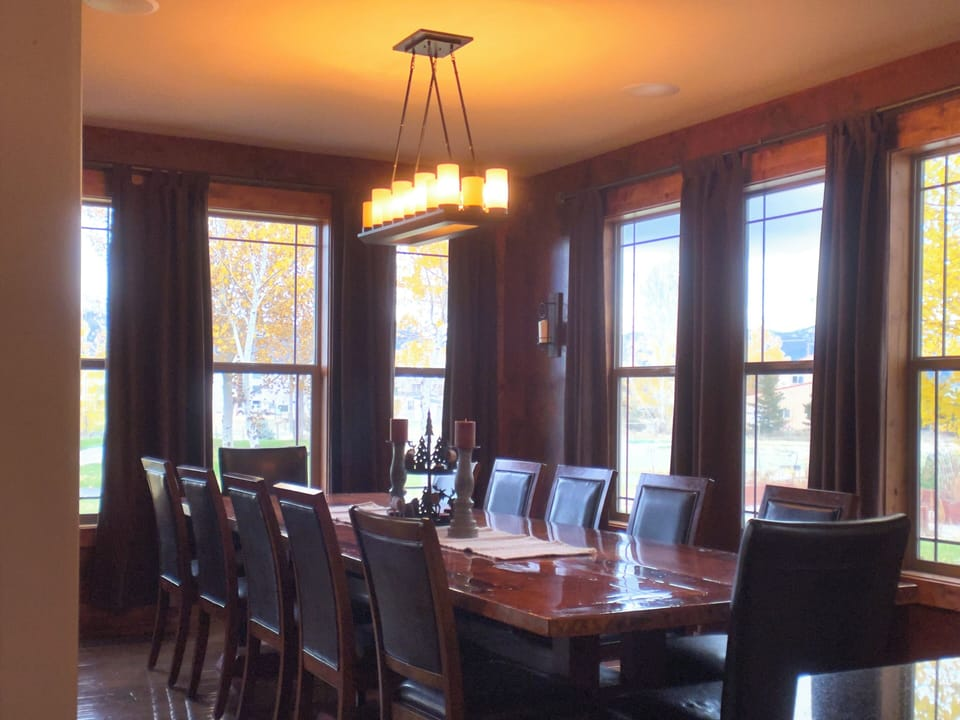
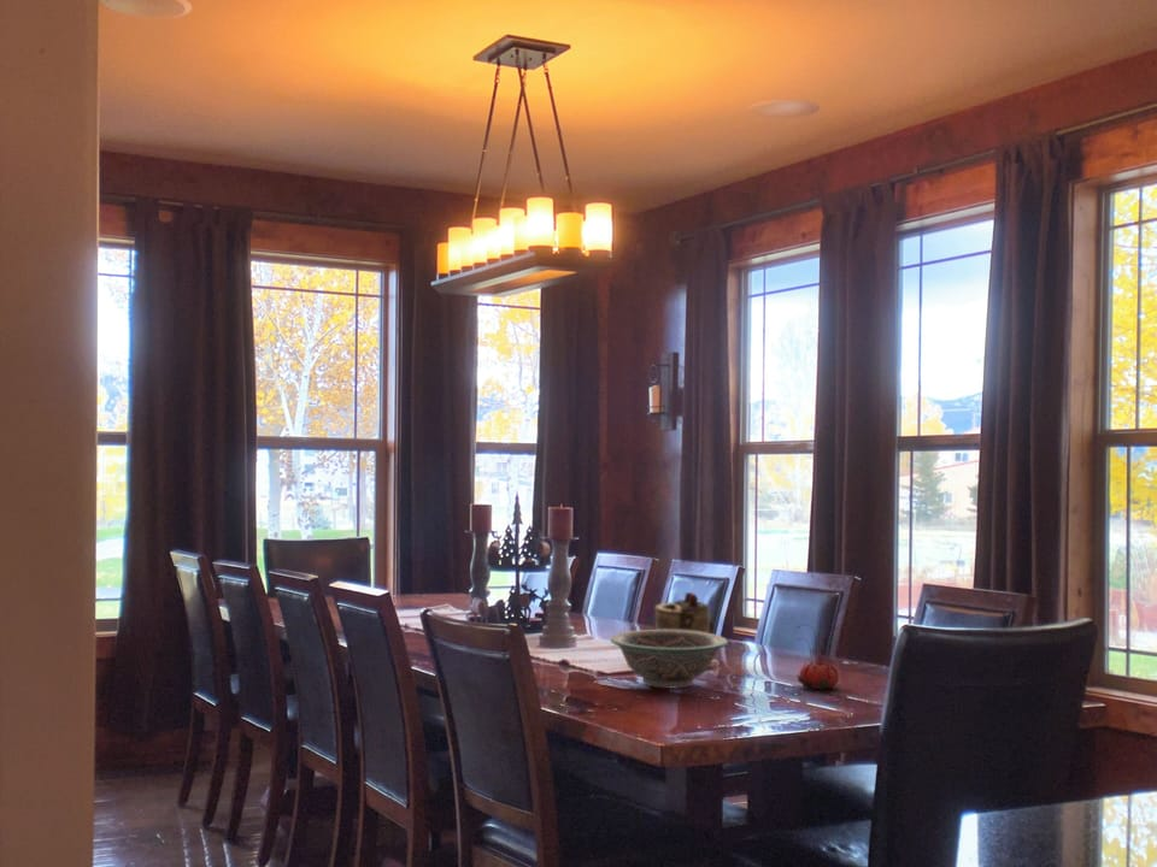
+ teapot (683, 625)
+ flower (818, 655)
+ bowl (668, 660)
